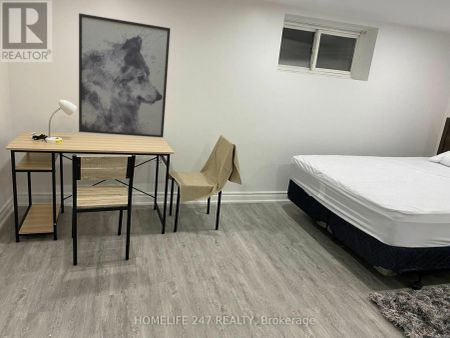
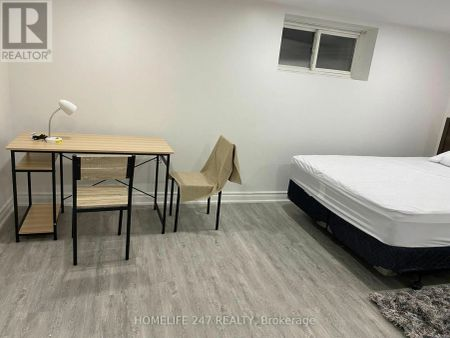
- wall art (124, 80)
